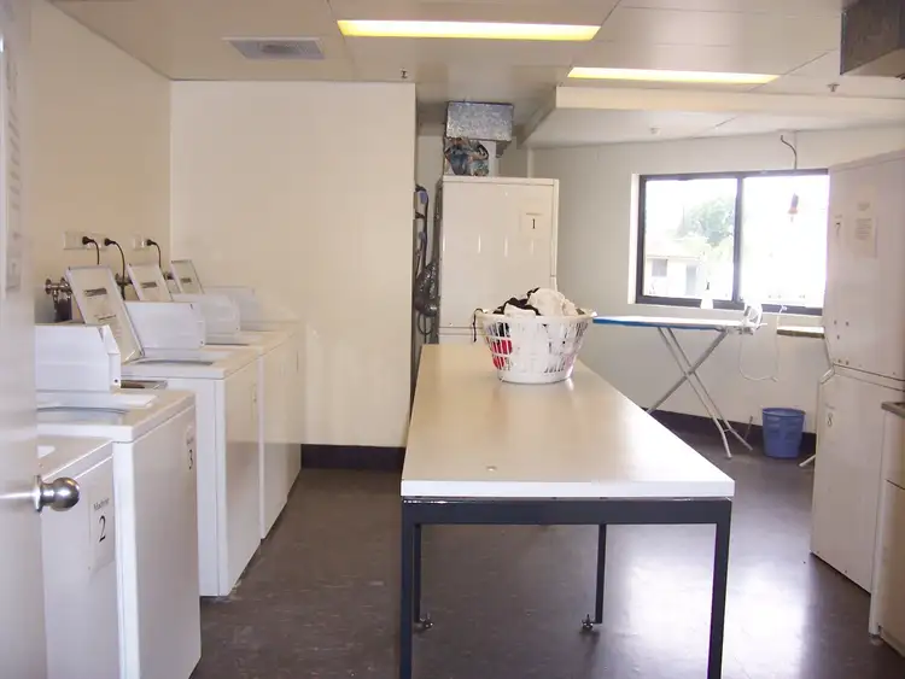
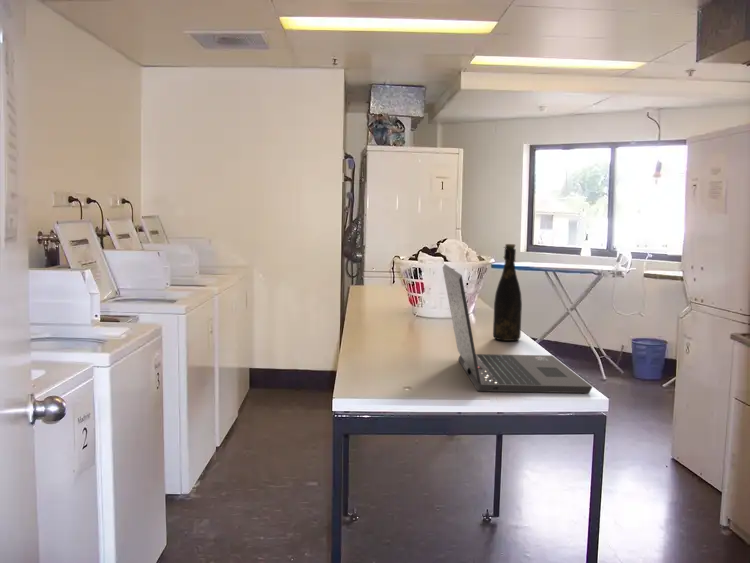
+ bottle (508, 291)
+ laptop (510, 355)
